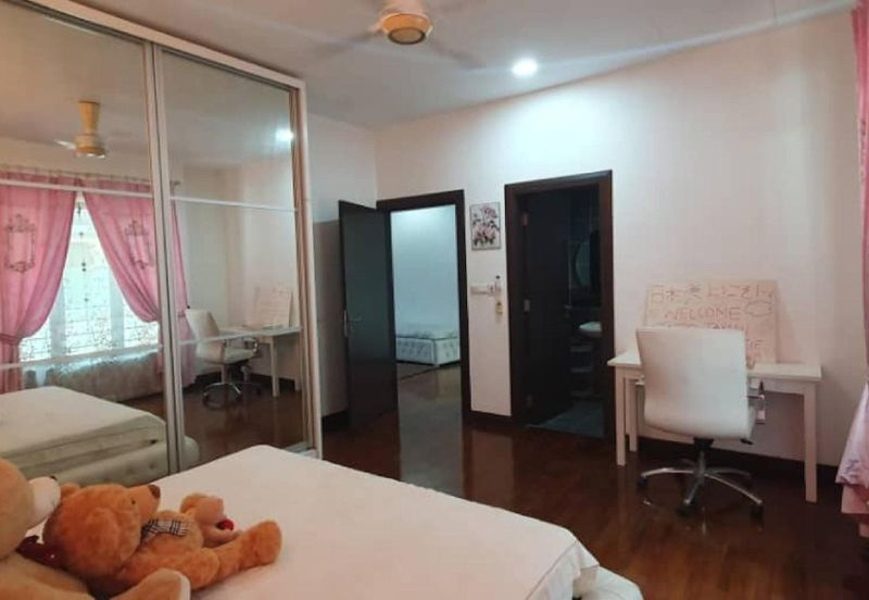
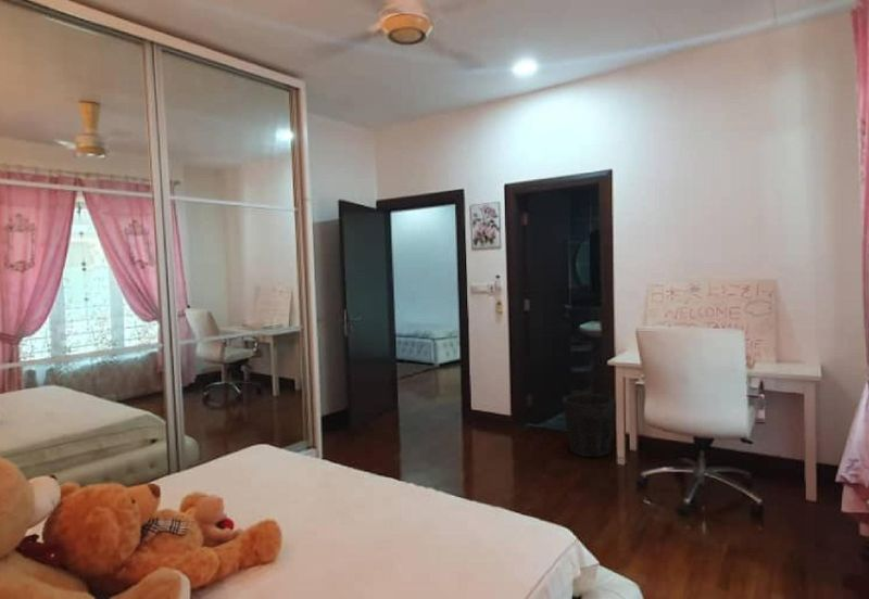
+ waste bin (588, 424)
